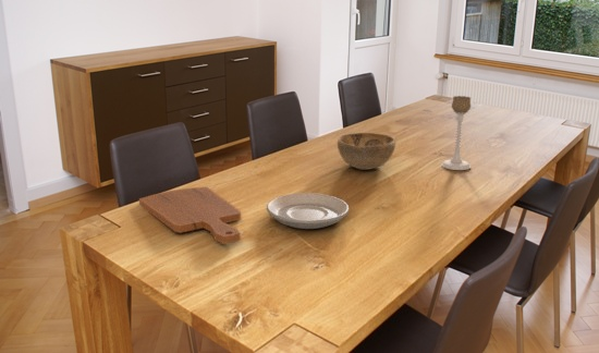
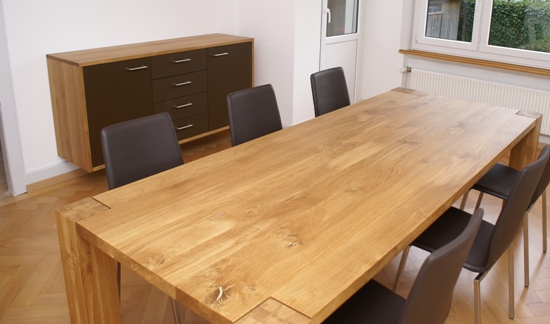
- decorative bowl (366, 153)
- plate (307, 211)
- cutting board (194, 210)
- candle holder (459, 132)
